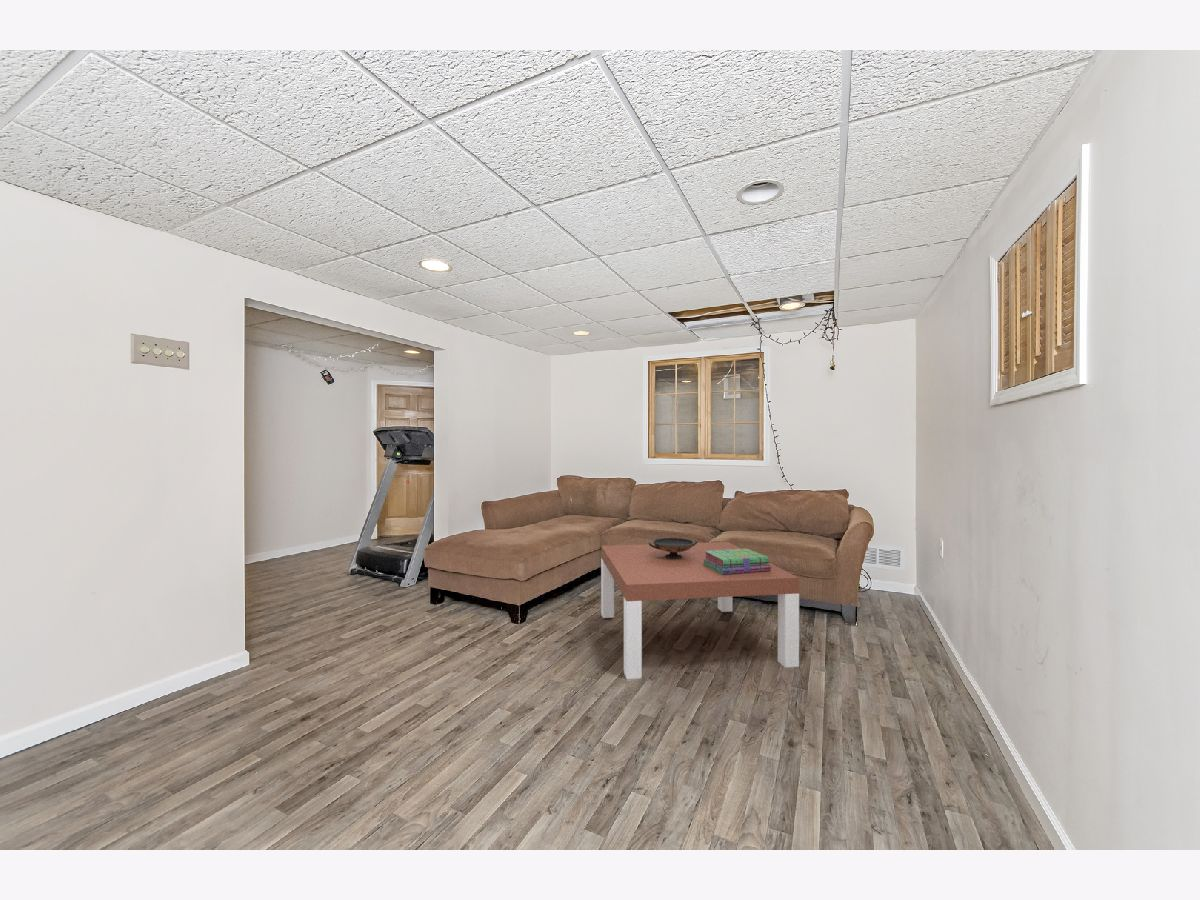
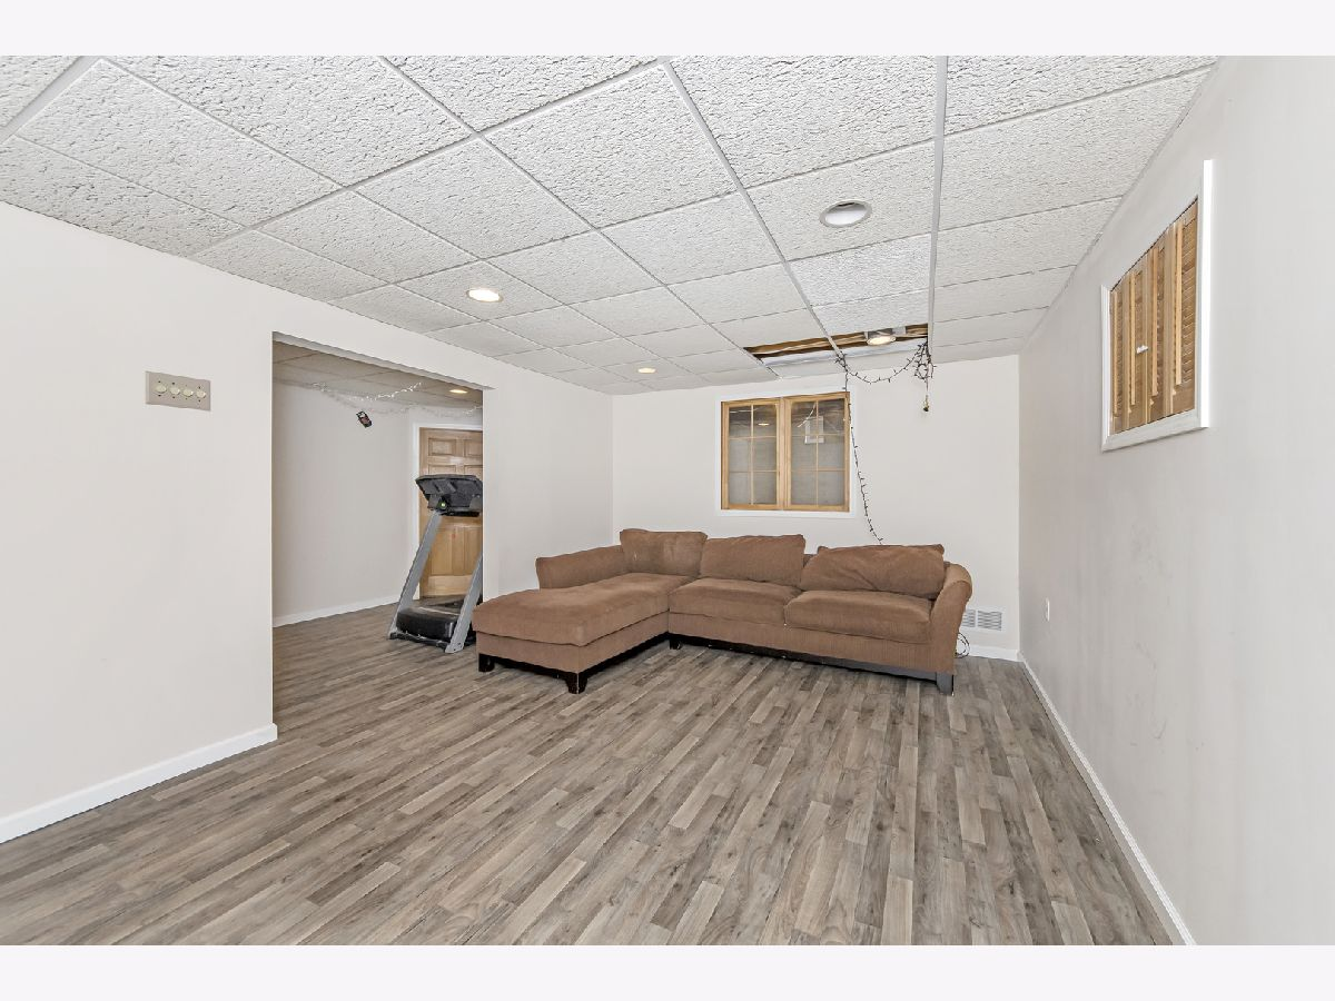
- coffee table (686, 598)
- stack of books (735, 560)
- decorative bowl (673, 548)
